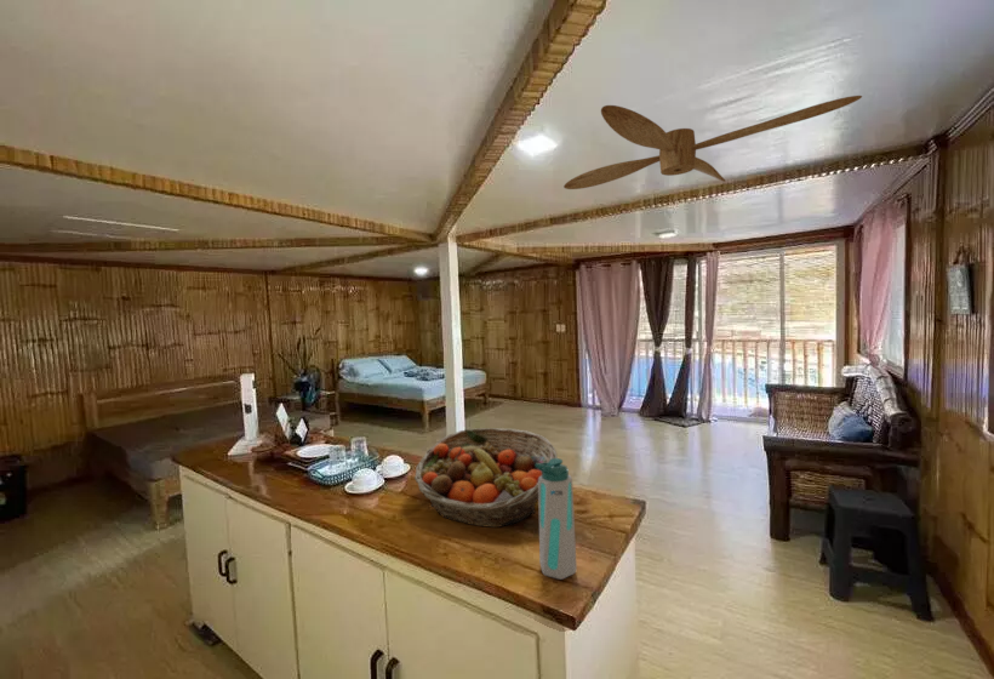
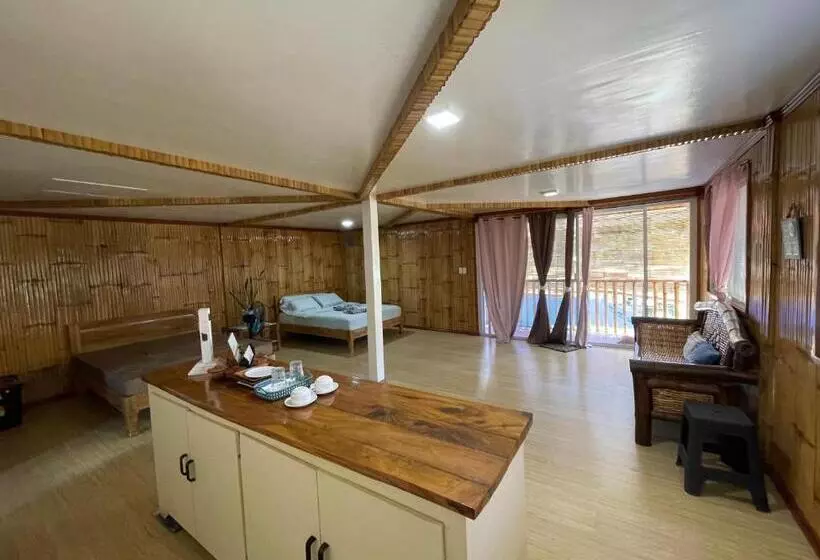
- fruit basket (485, 473)
- ceiling fan (676, 153)
- water bottle (555, 515)
